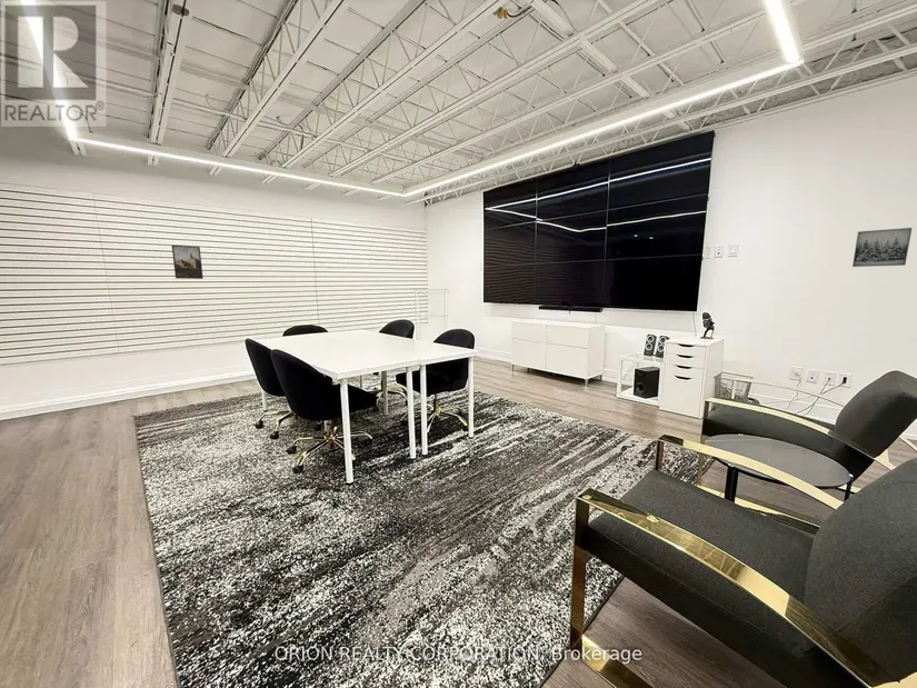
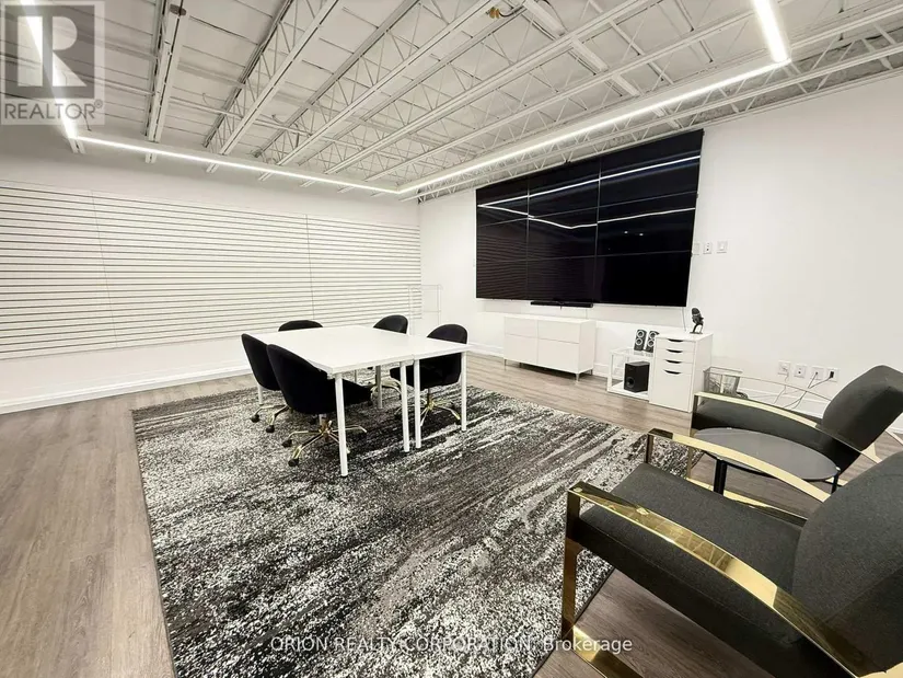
- wall art (880, 248)
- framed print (187, 262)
